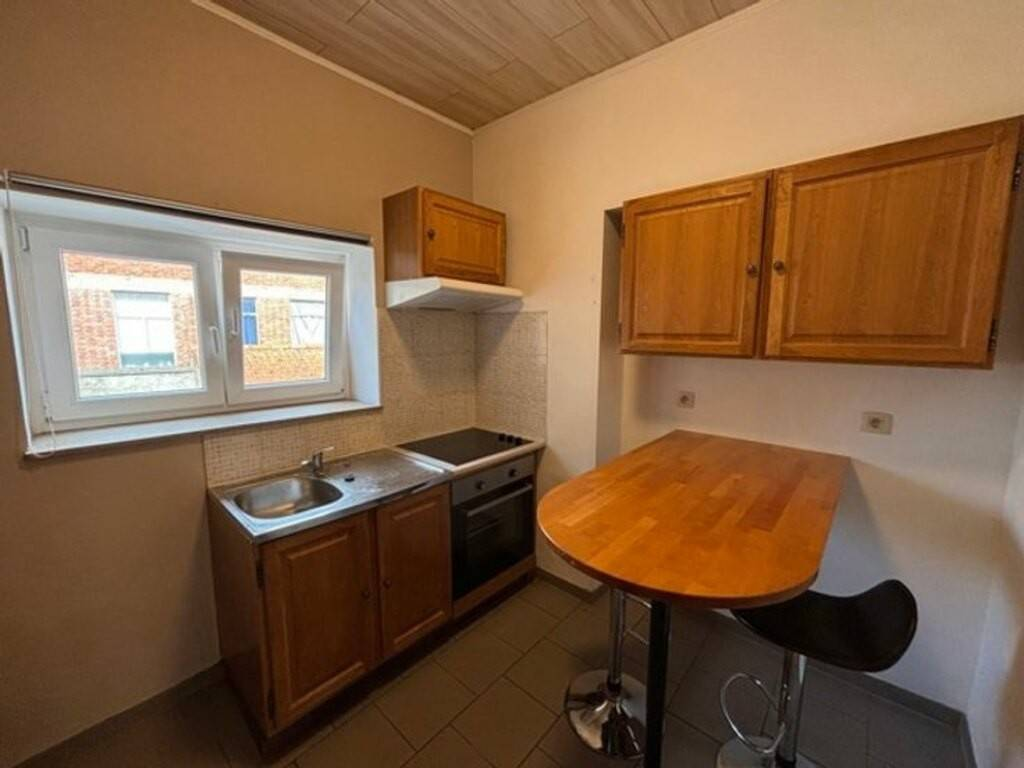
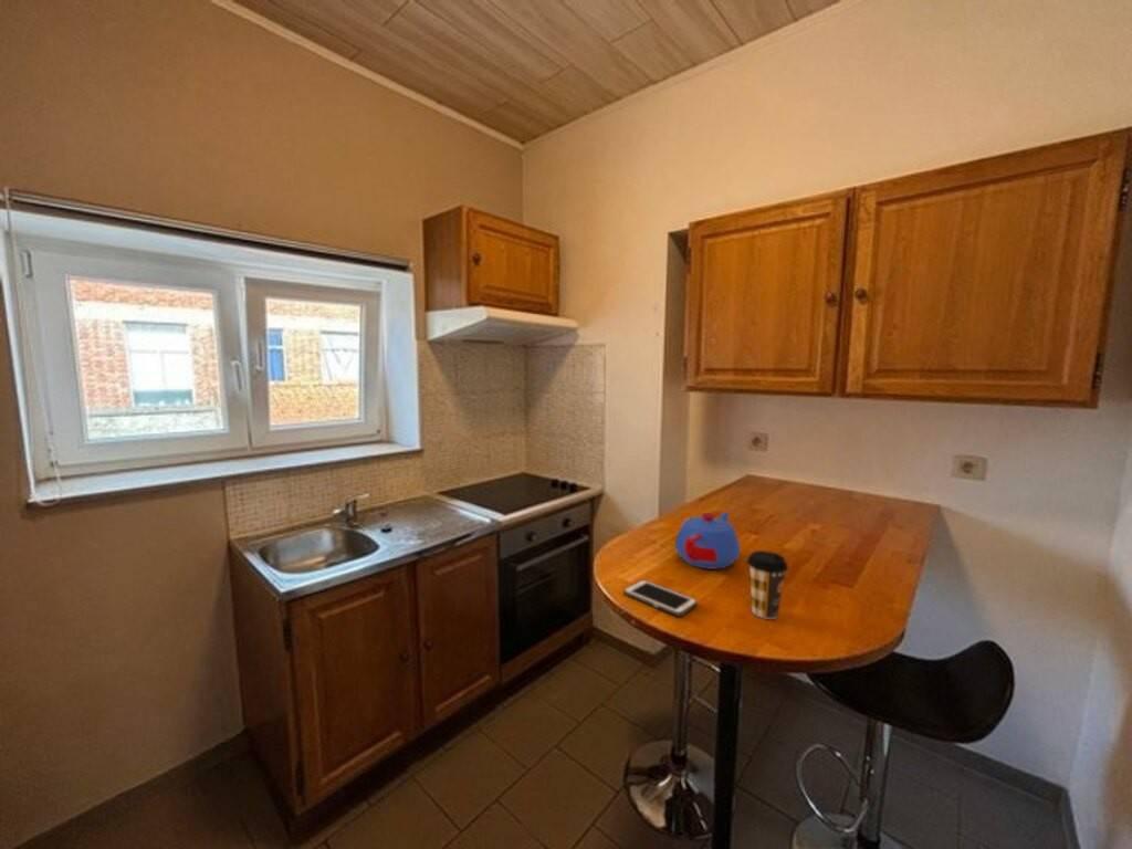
+ cell phone (659, 597)
+ teapot (709, 536)
+ coffee cup (765, 585)
